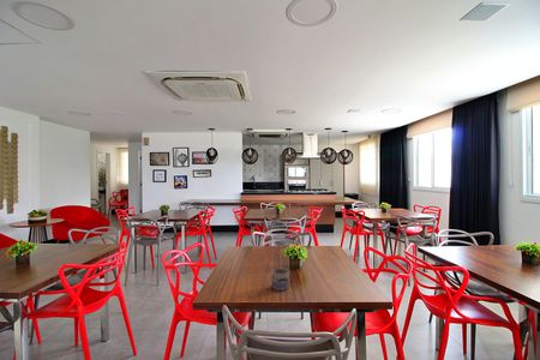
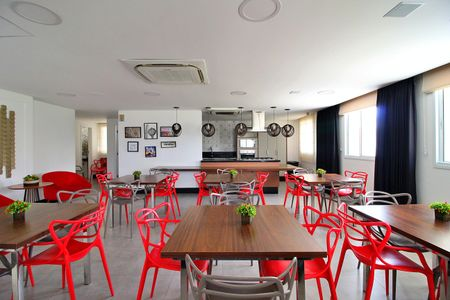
- mug (277, 278)
